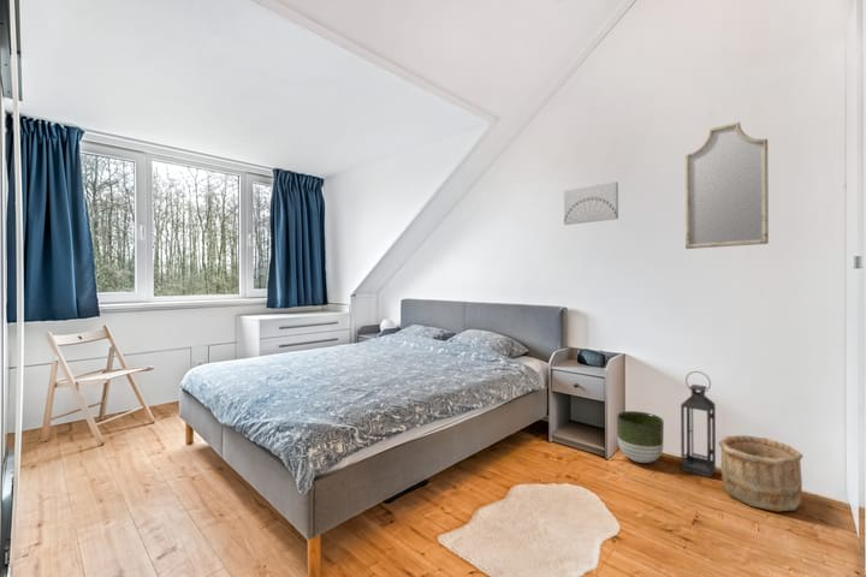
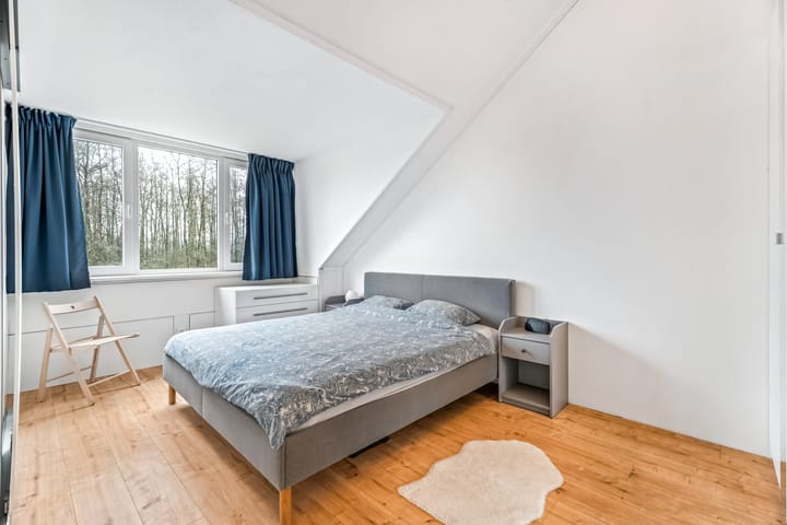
- wall art (589, 203)
- planter (640, 438)
- wooden bucket (758, 470)
- home mirror (724, 185)
- lantern (692, 420)
